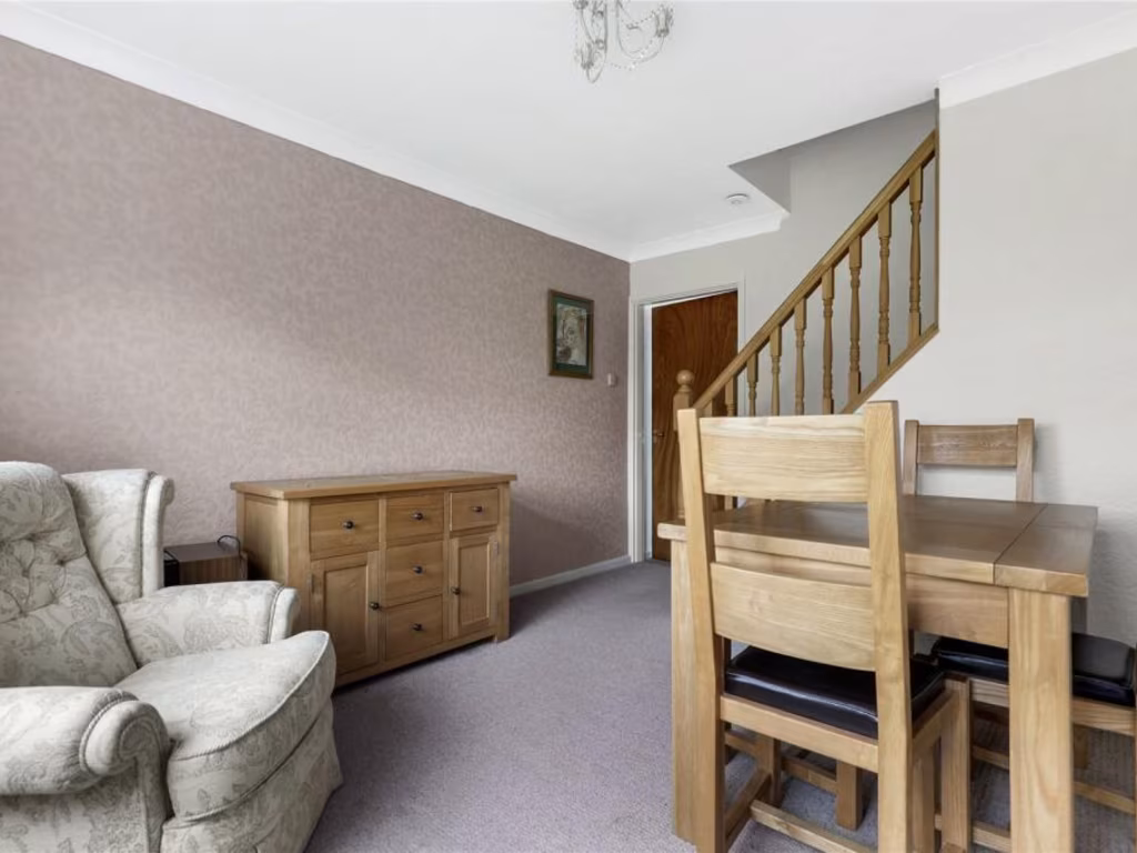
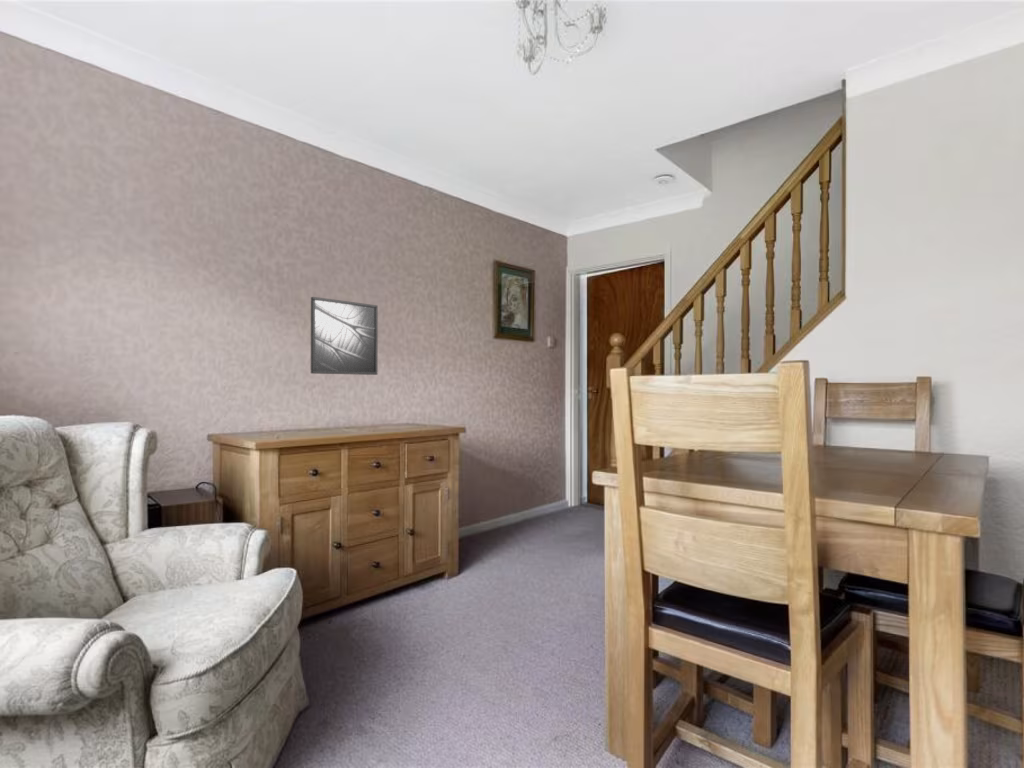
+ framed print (345, 337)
